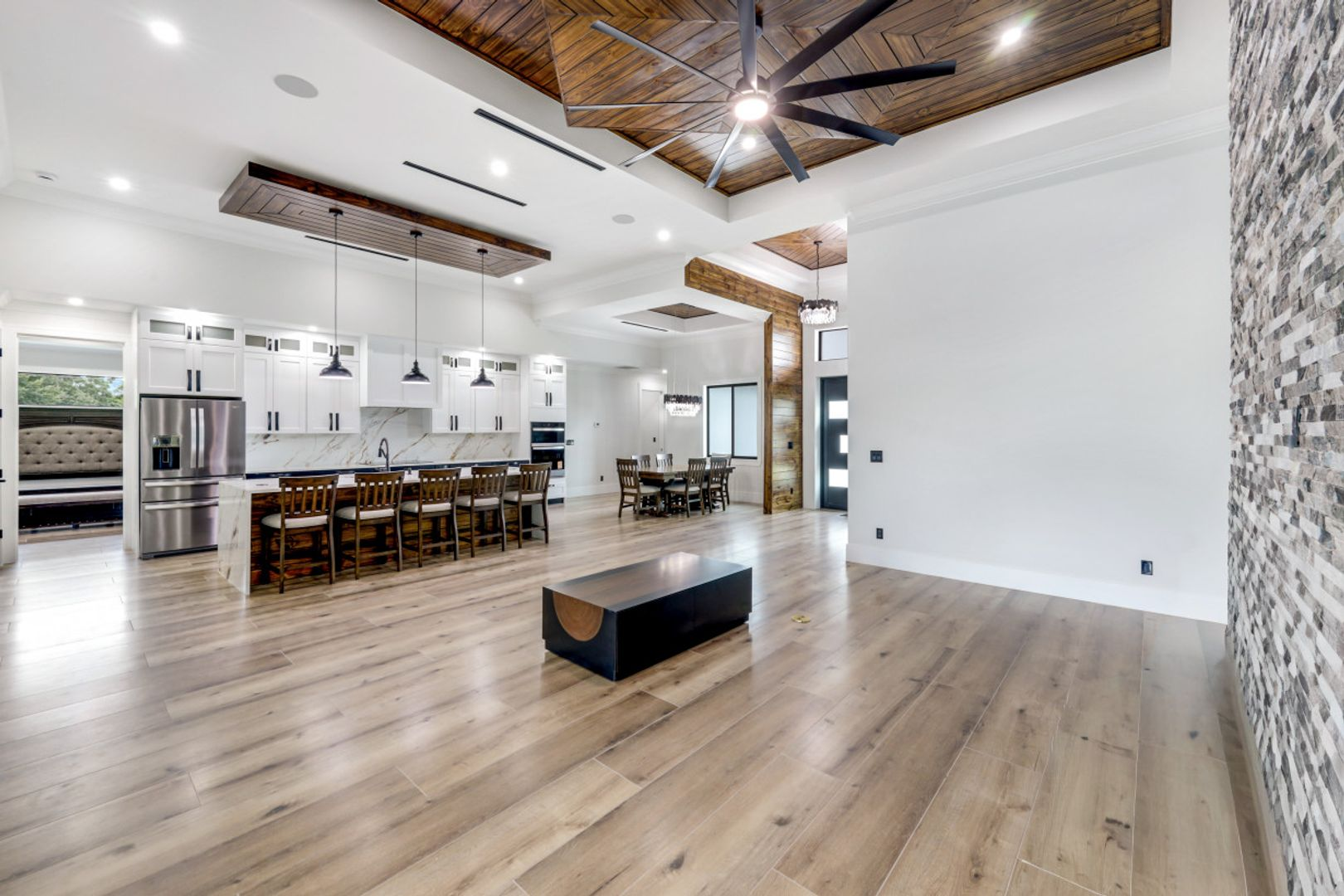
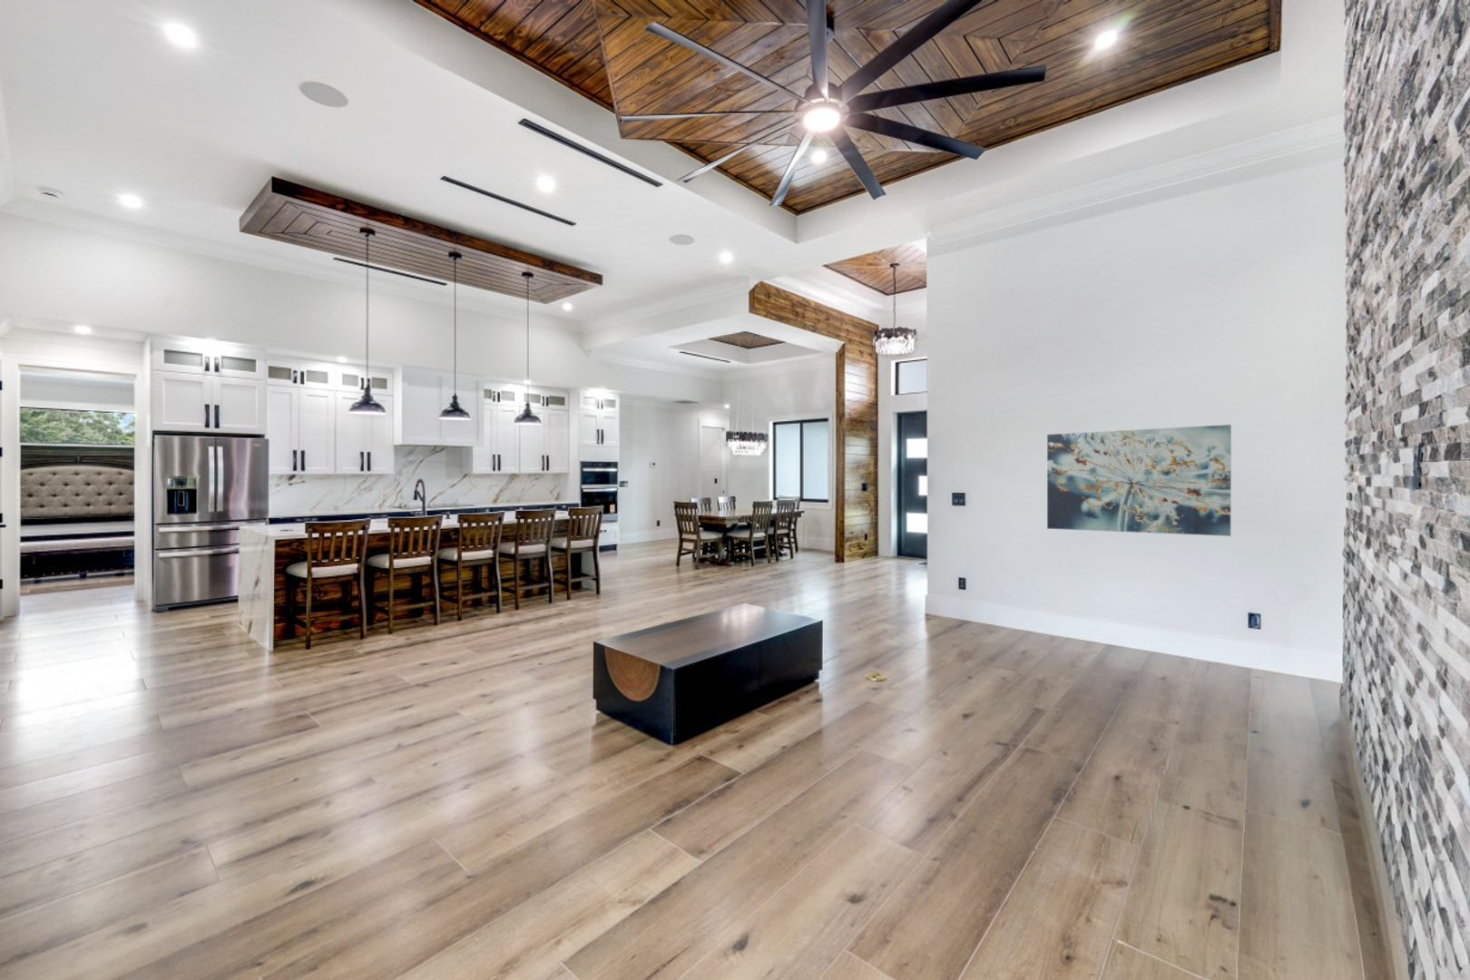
+ wall art (1132, 481)
